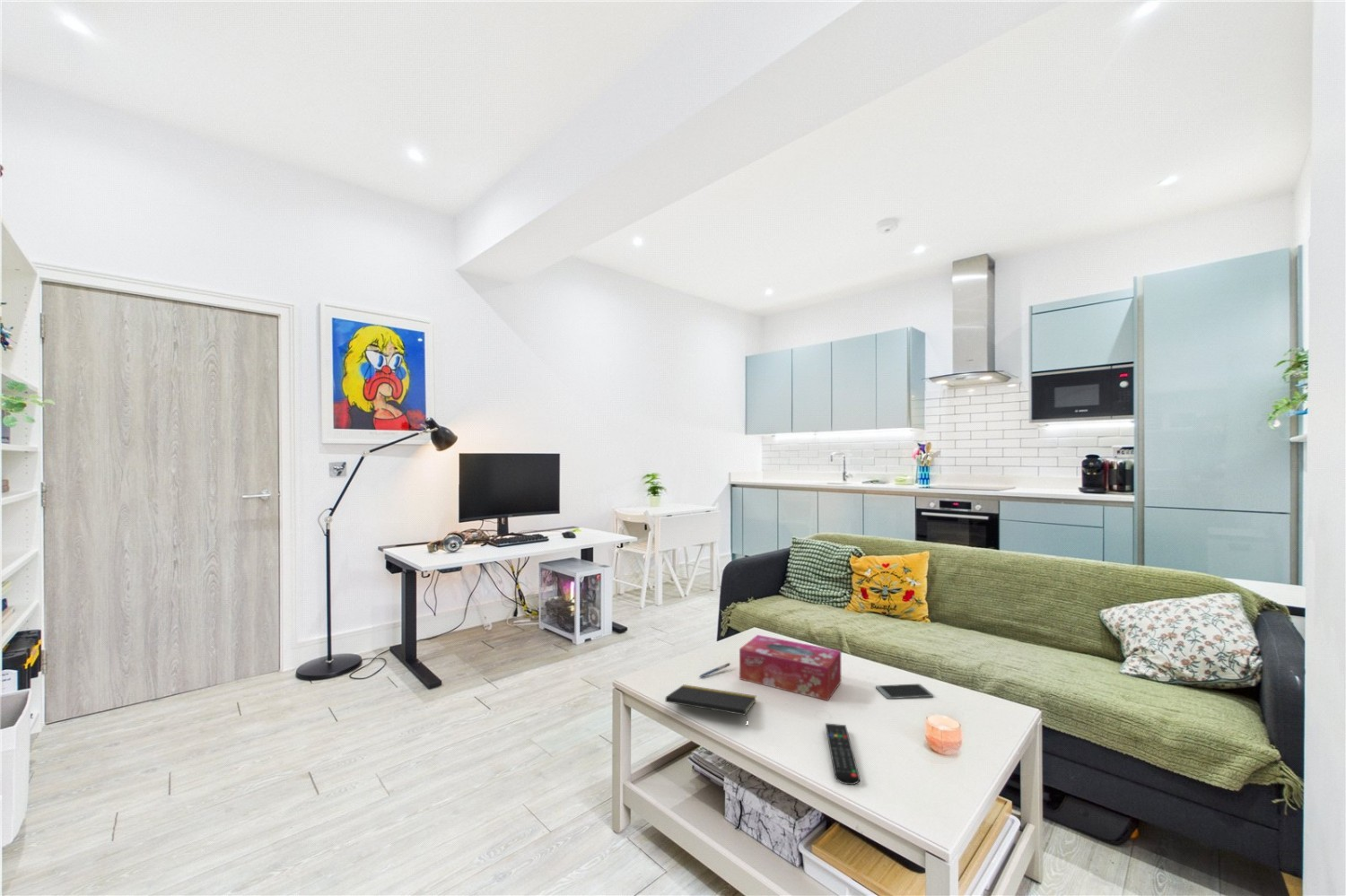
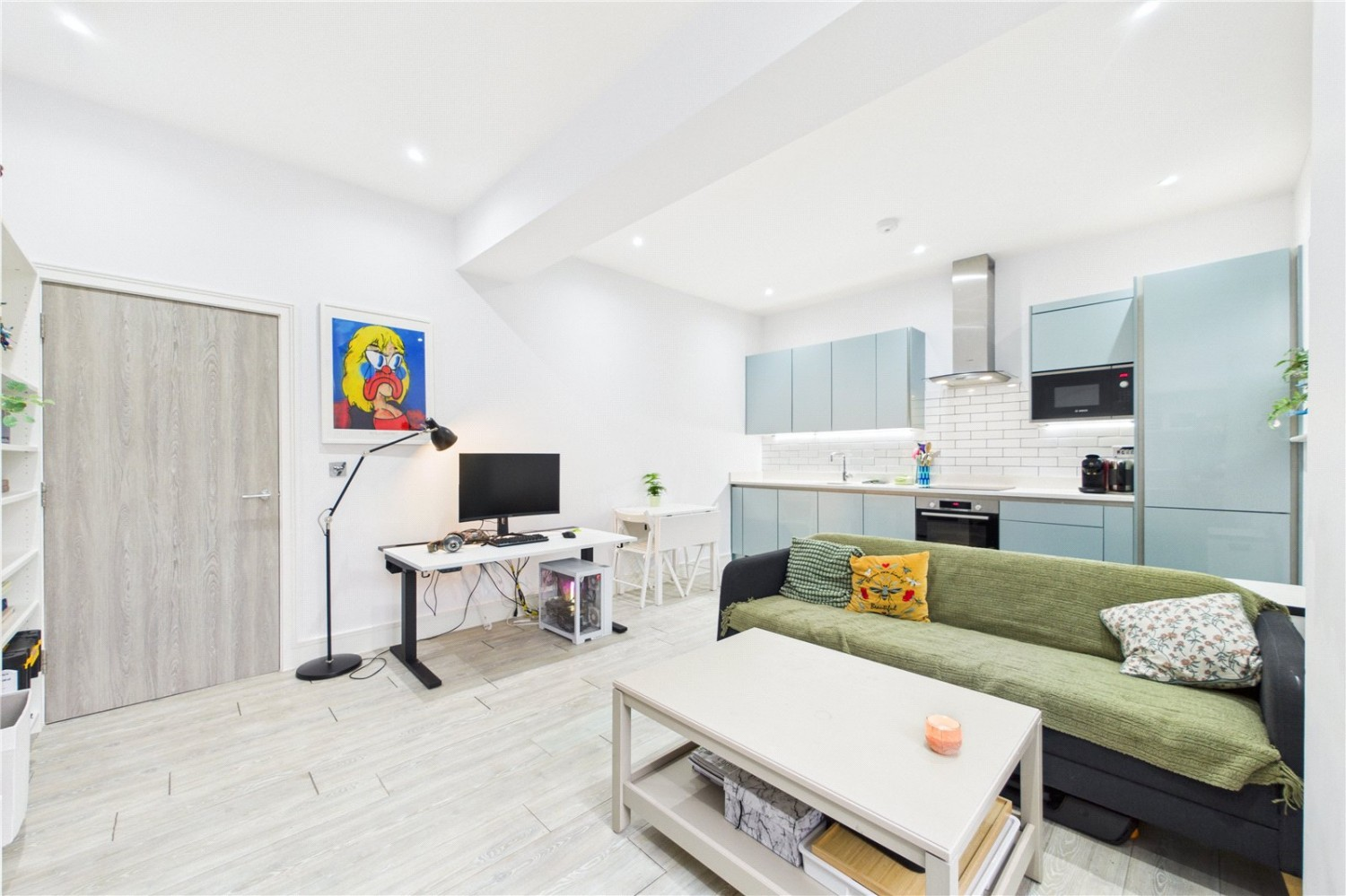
- remote control (841, 752)
- smartphone (904, 691)
- pen (714, 669)
- tissue box (790, 665)
- notepad (712, 699)
